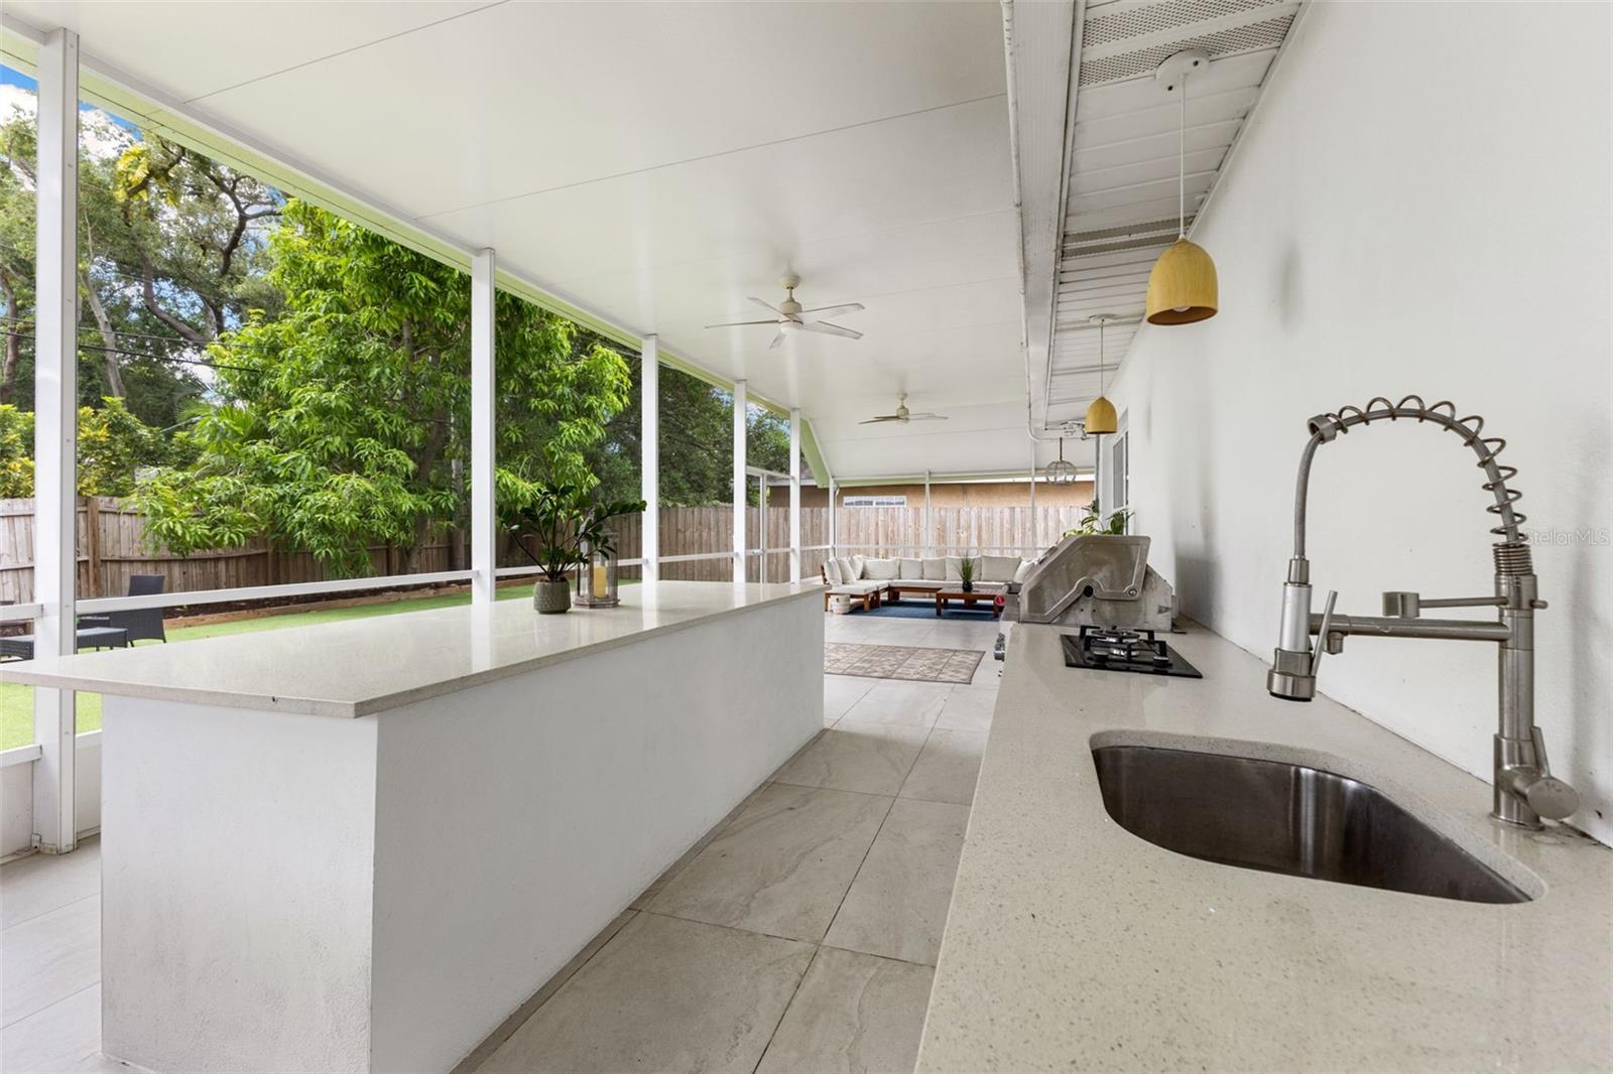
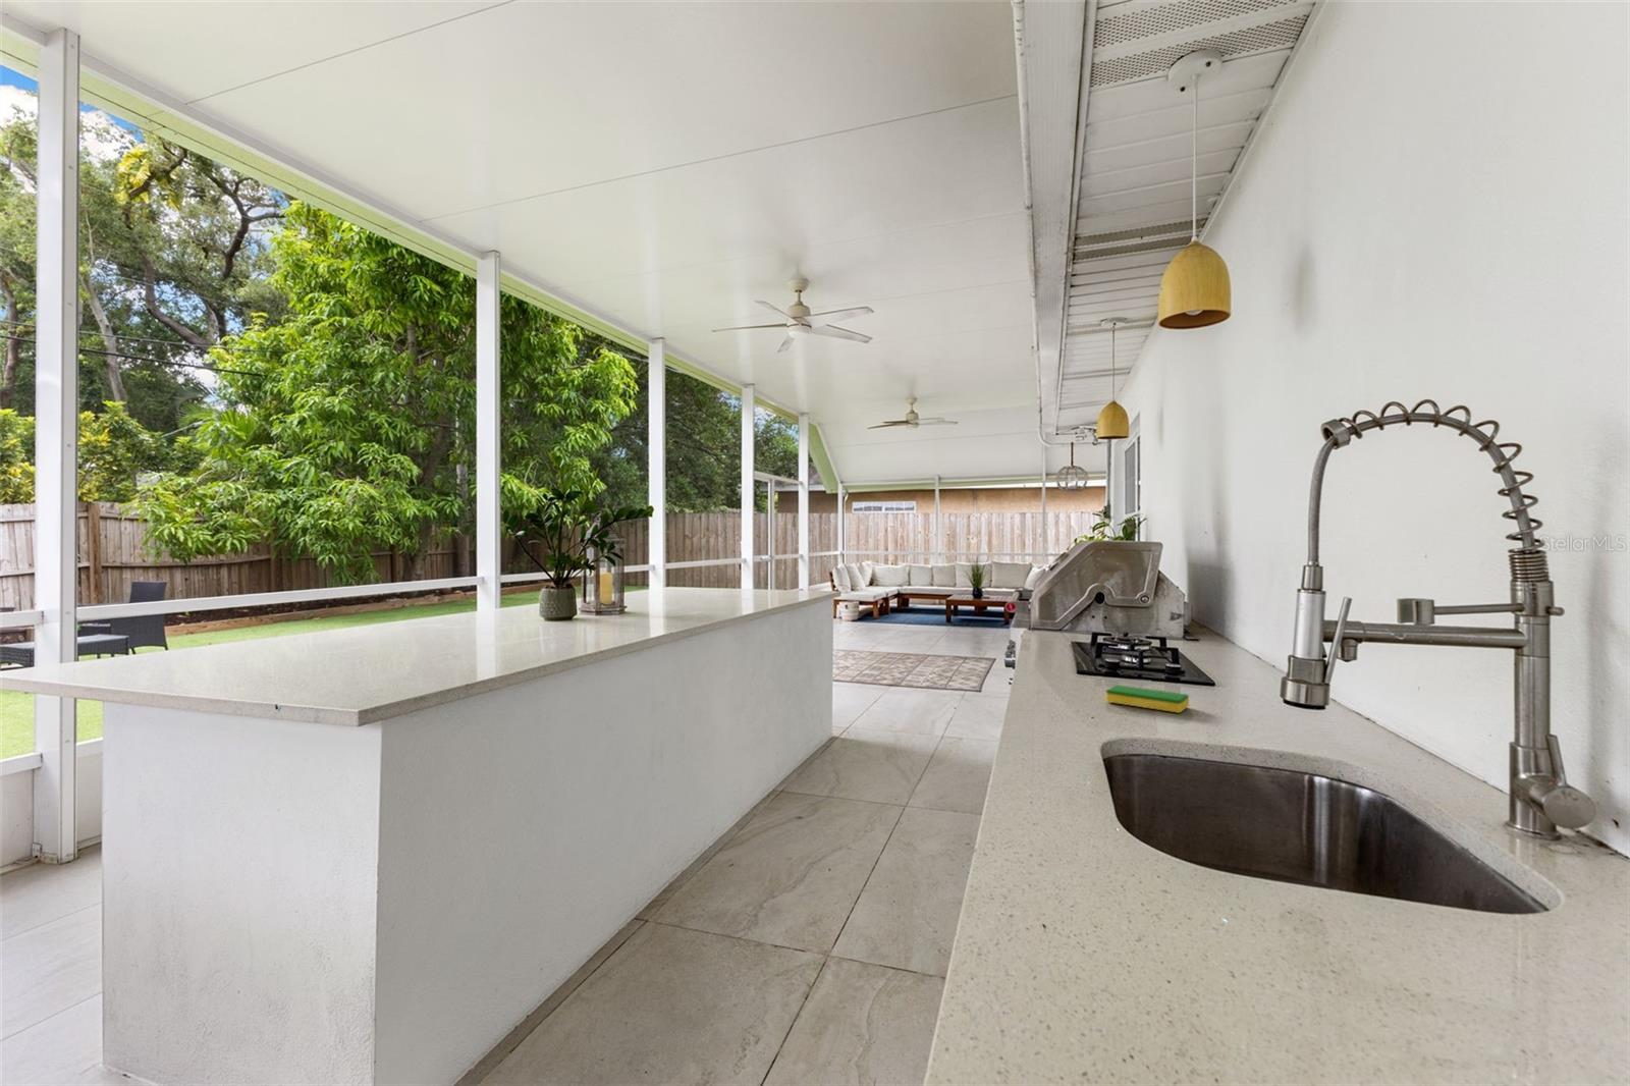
+ dish sponge (1146, 698)
